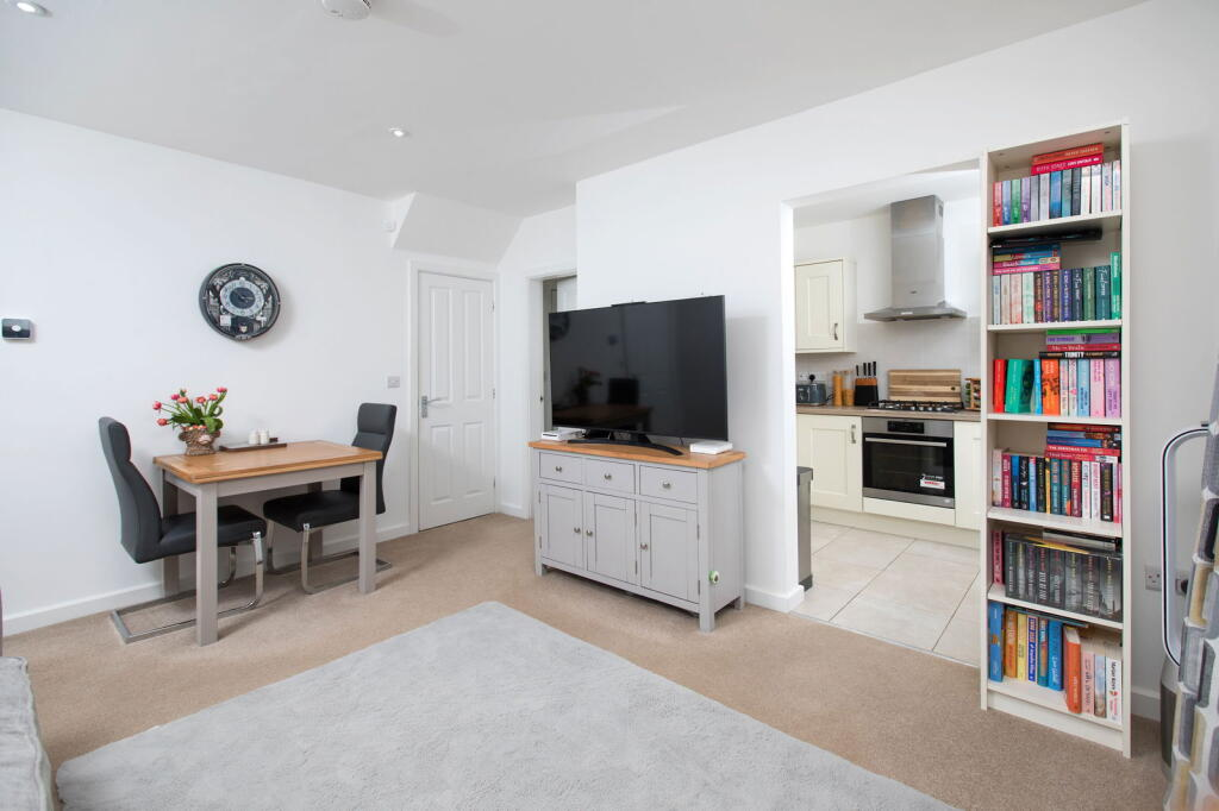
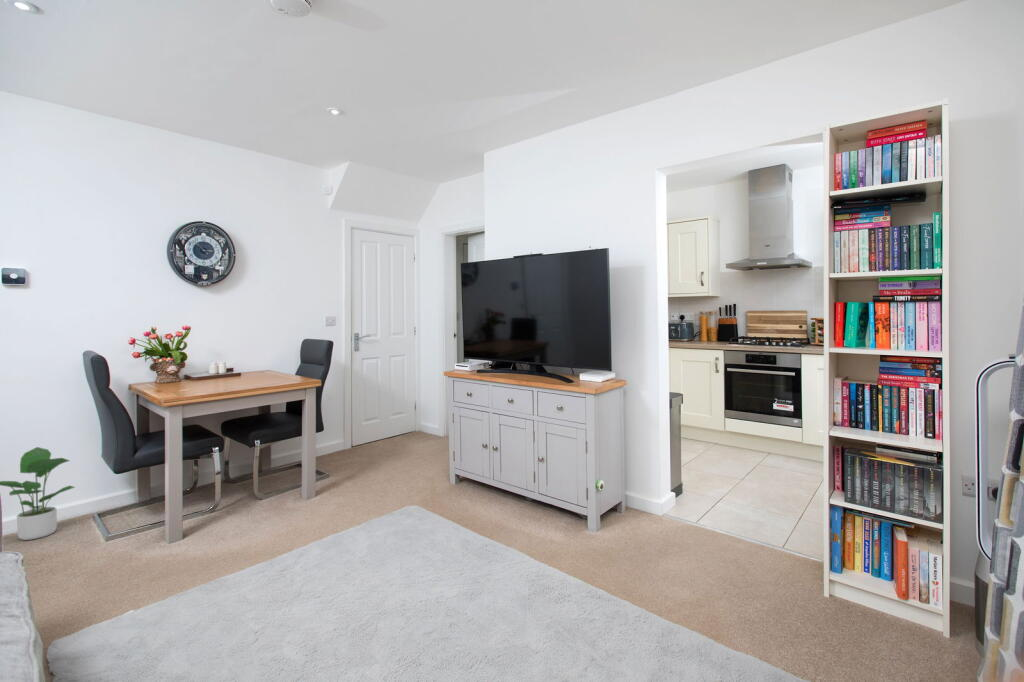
+ potted plant (32, 494)
